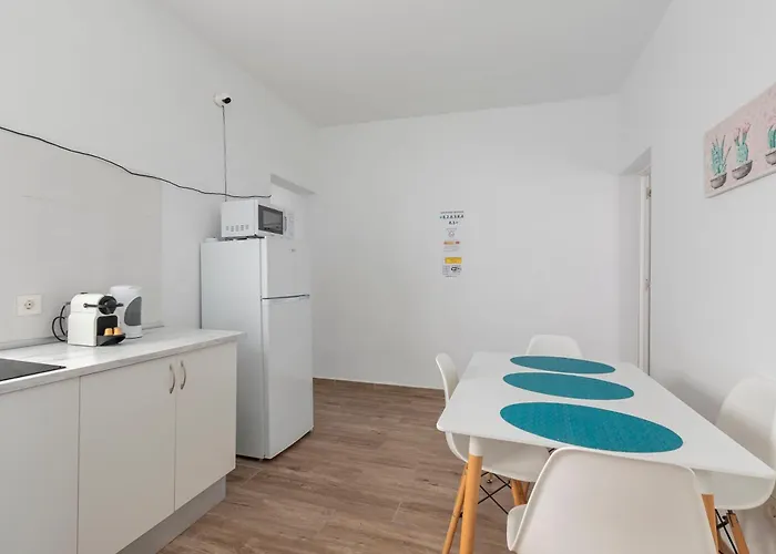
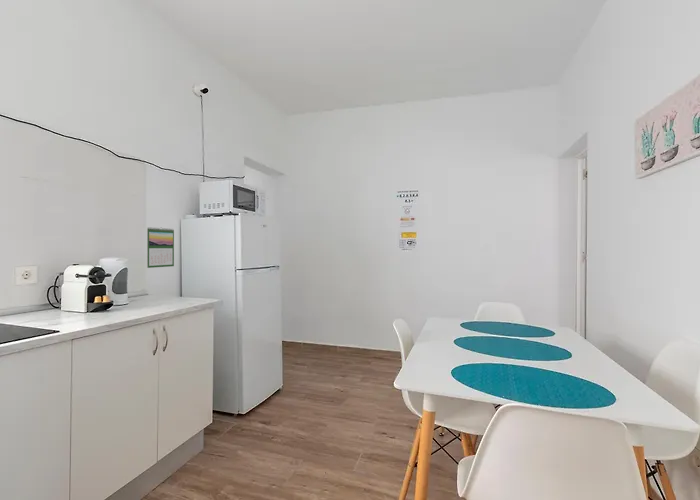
+ calendar (161, 247)
